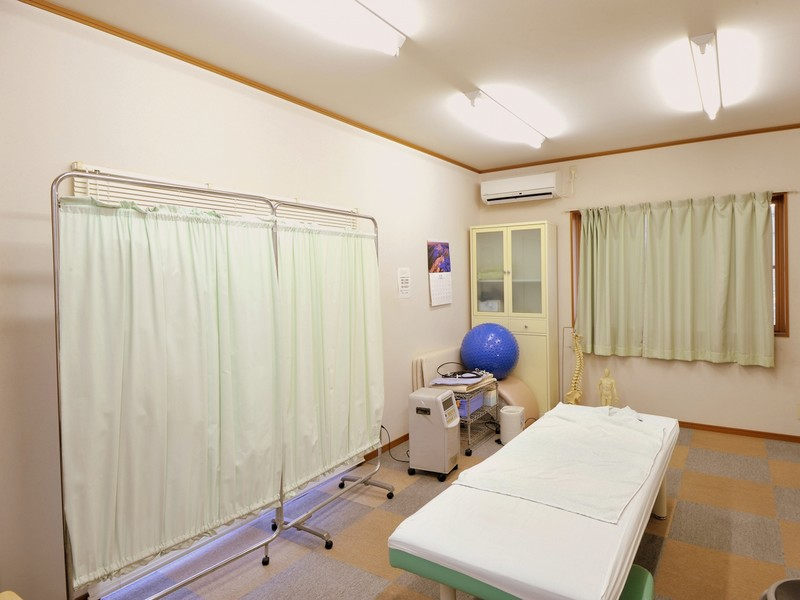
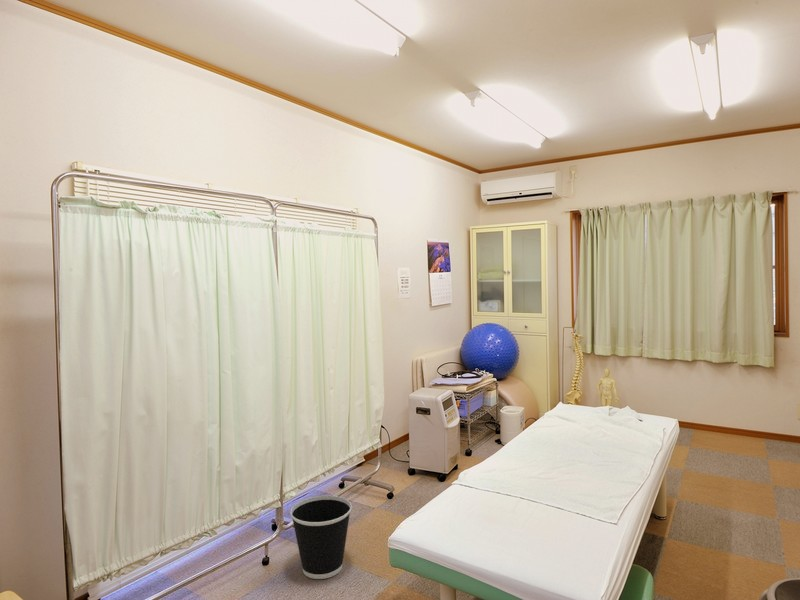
+ wastebasket (321, 537)
